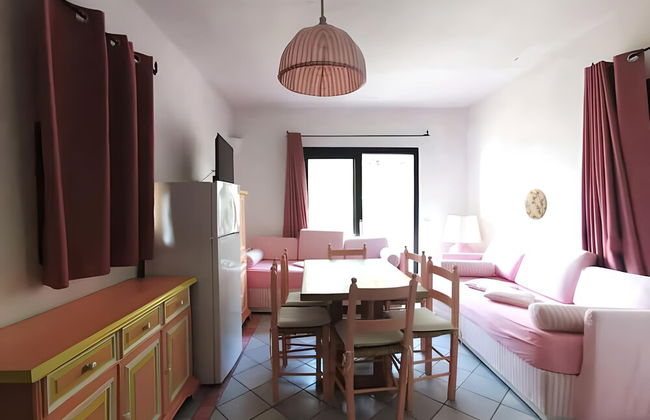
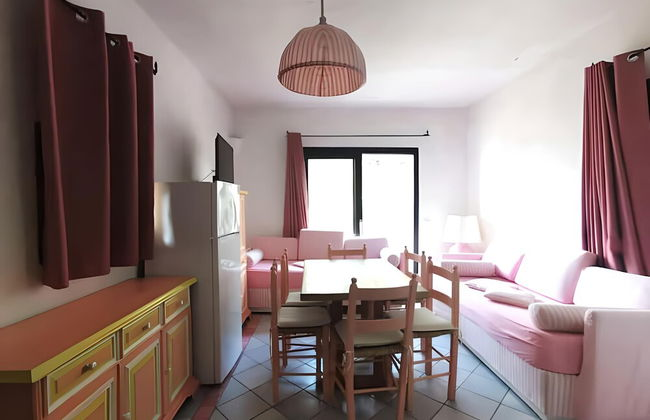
- decorative plate (535, 204)
